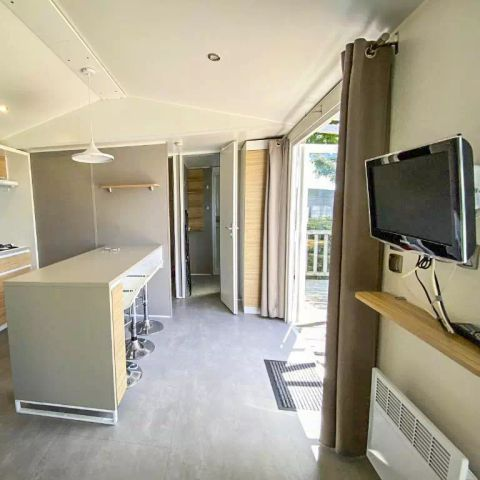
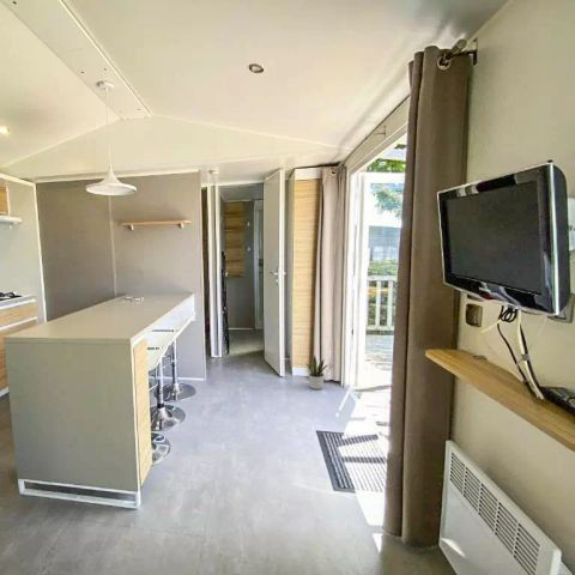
+ potted plant (316, 370)
